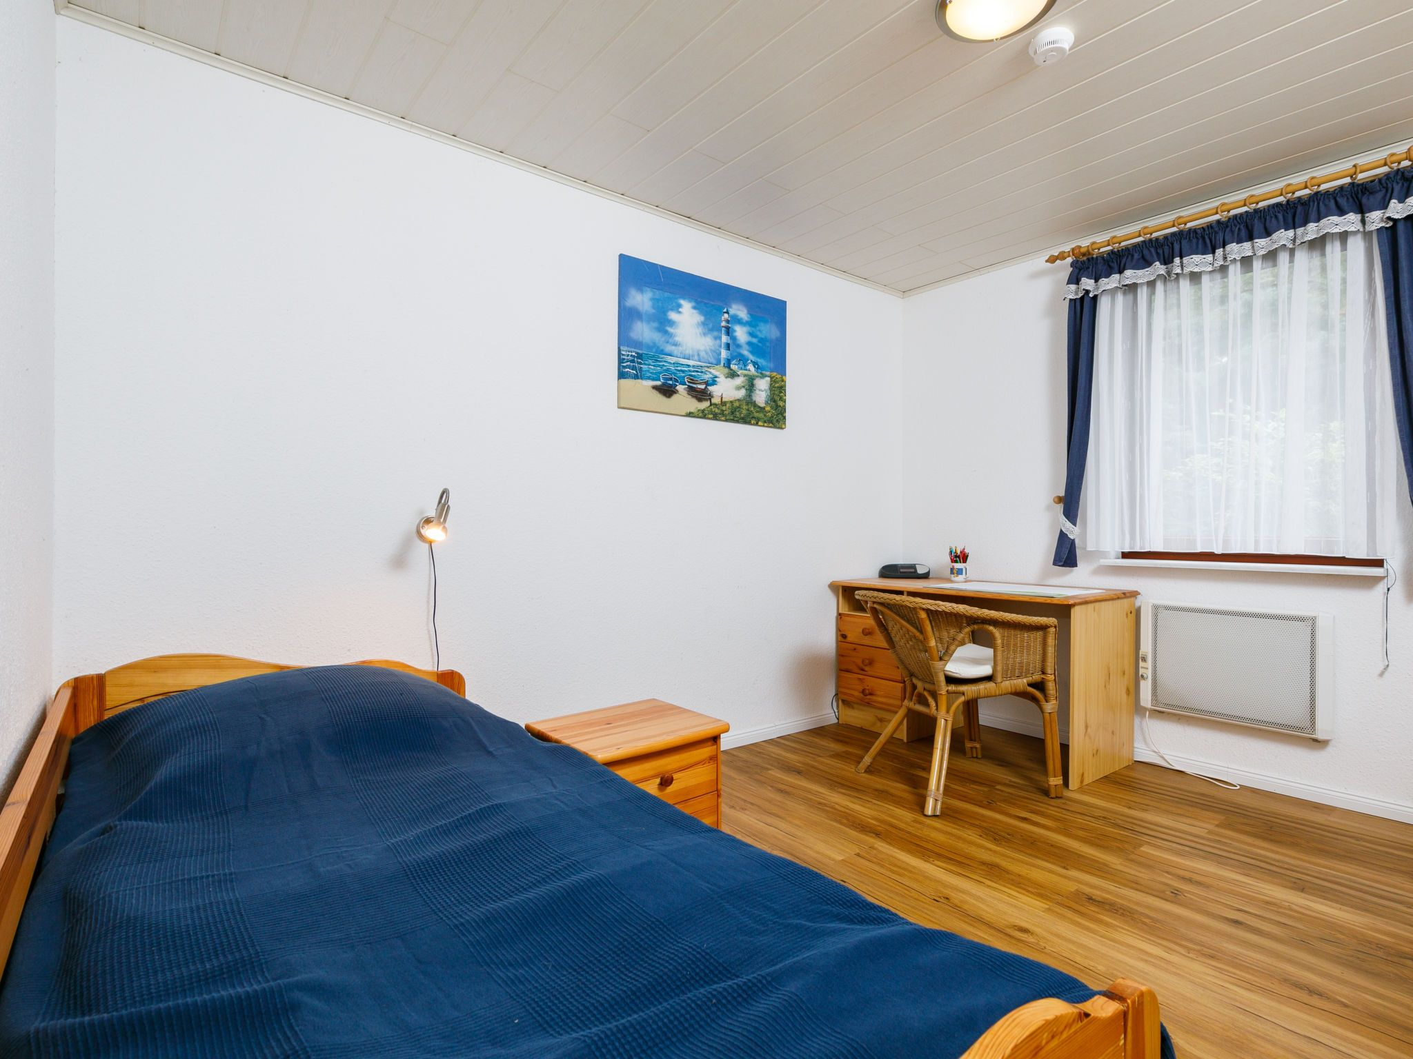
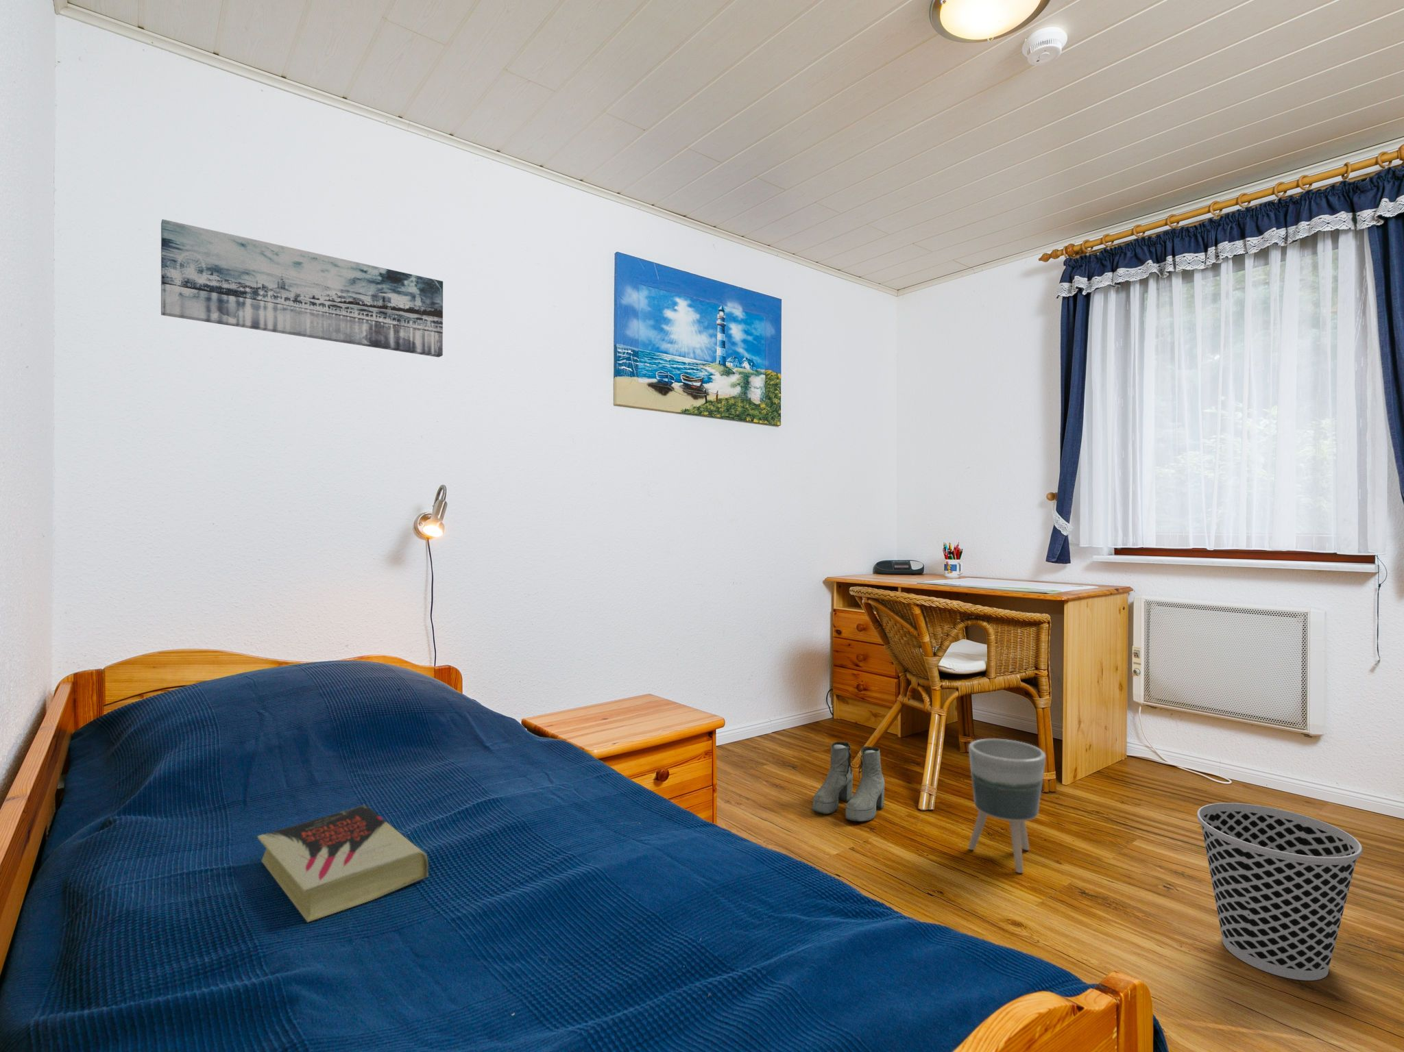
+ planter (1006, 802)
+ wall art (316, 296)
+ boots (849, 779)
+ book (339, 856)
+ wastebasket (1274, 891)
